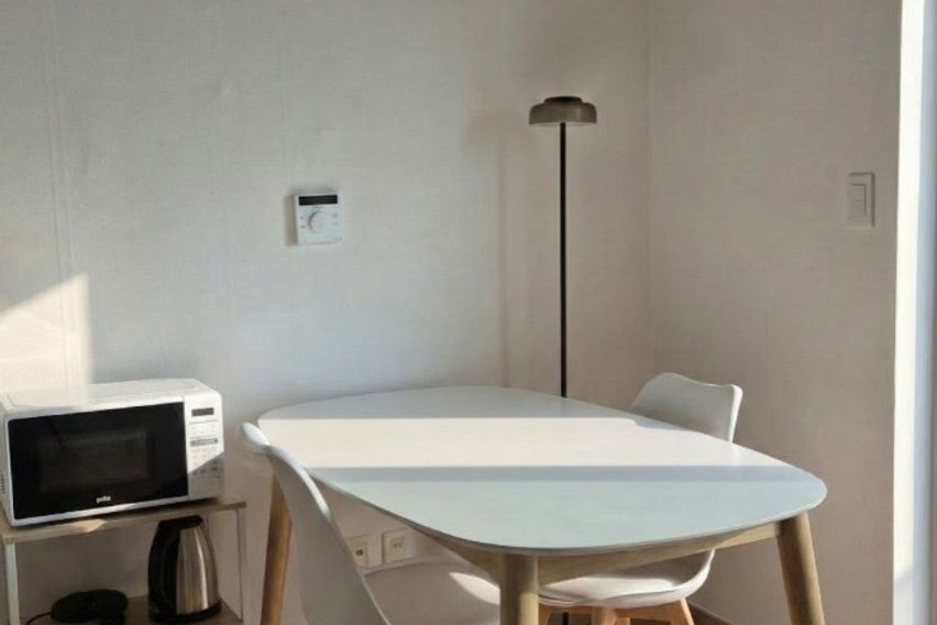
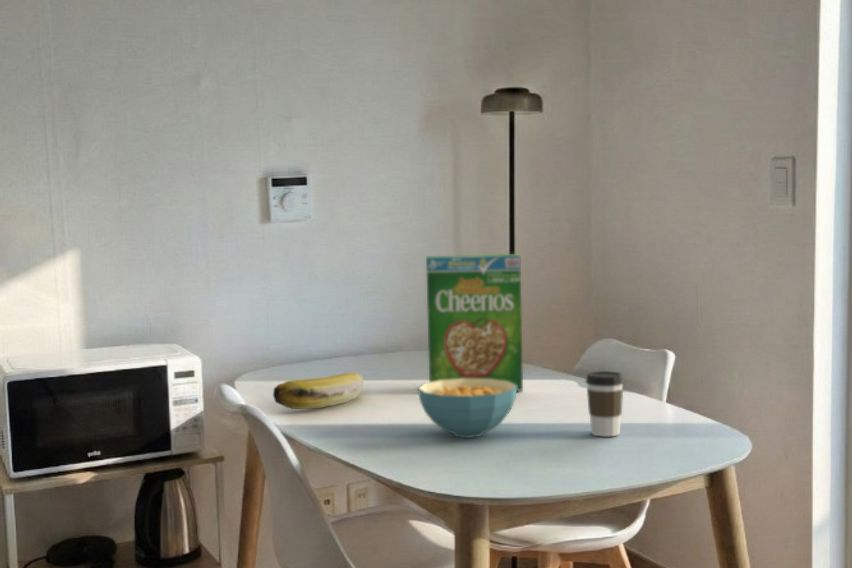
+ coffee cup (605, 403)
+ cereal bowl (467, 410)
+ banana (318, 387)
+ cereal box (474, 322)
